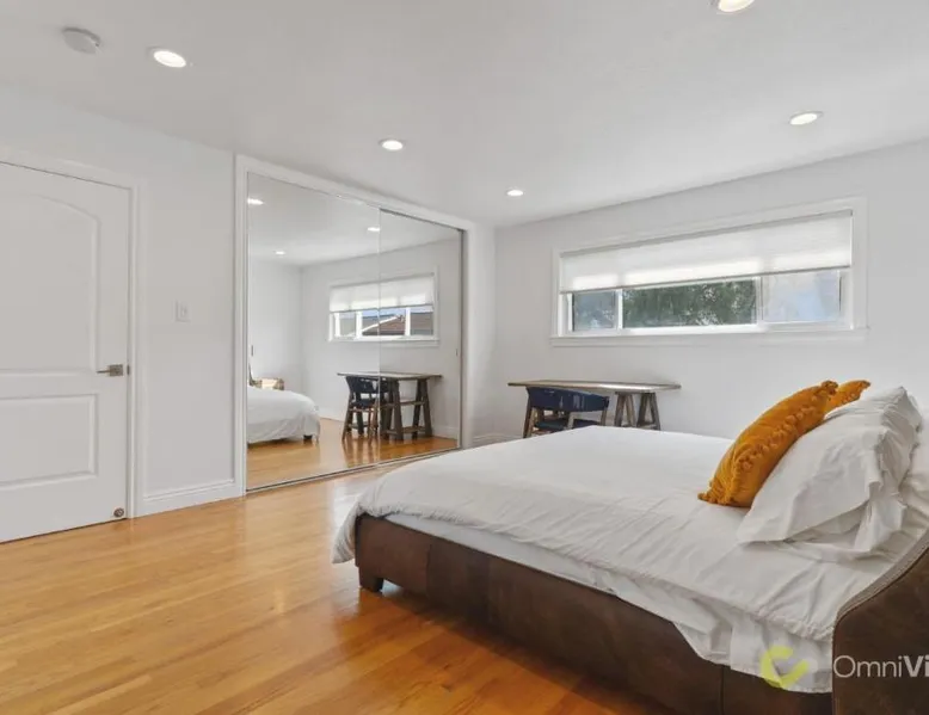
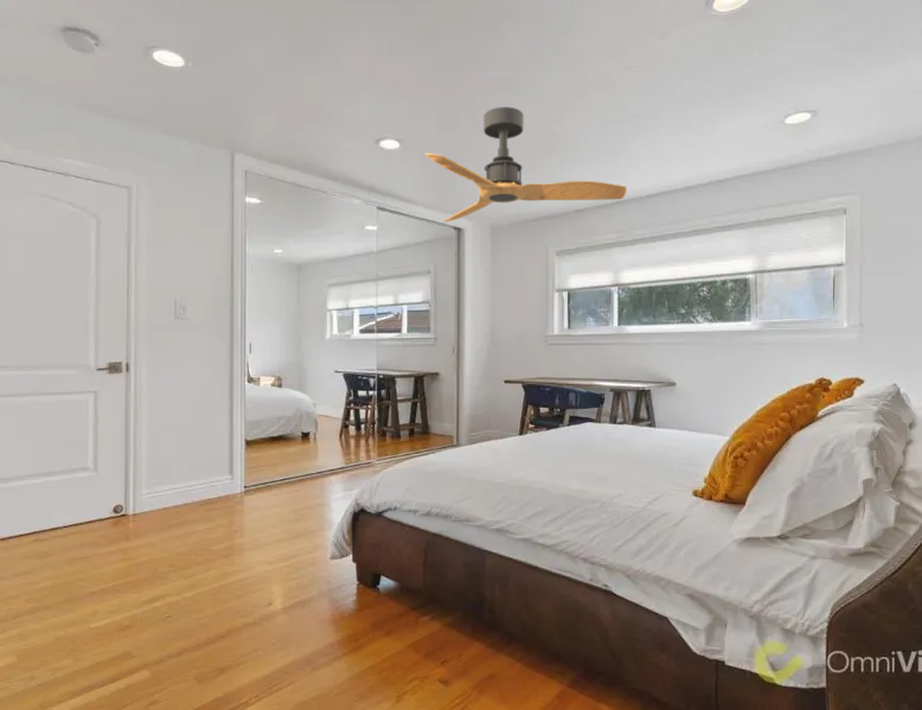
+ ceiling fan (520, 165)
